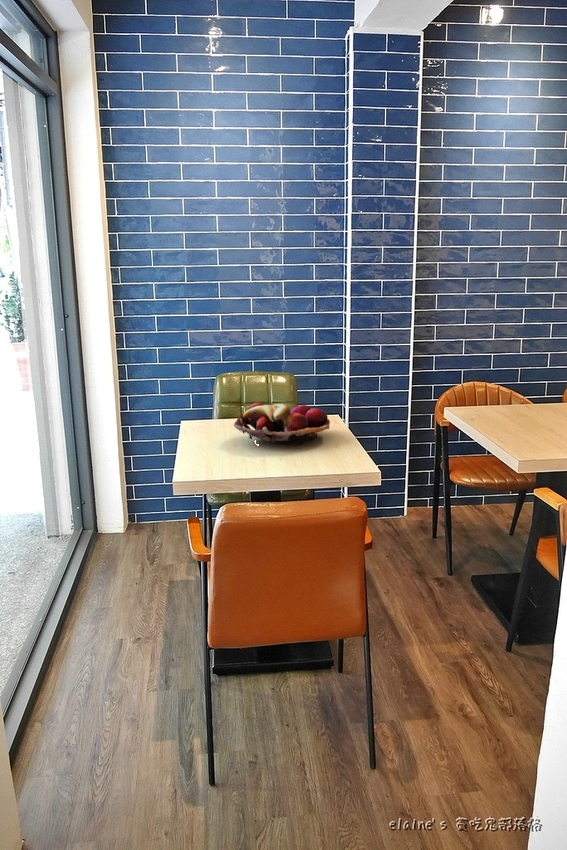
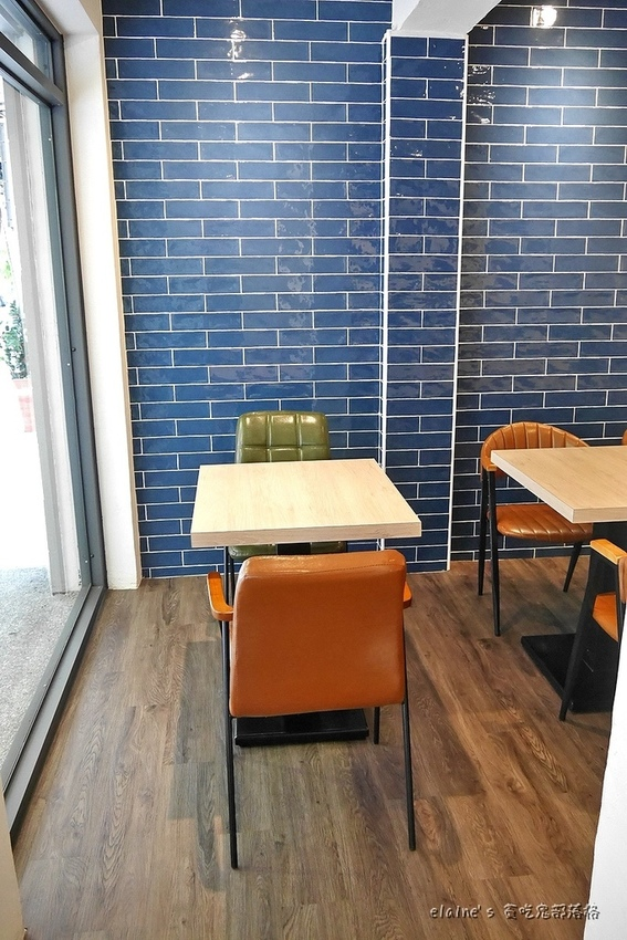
- fruit basket (282, 421)
